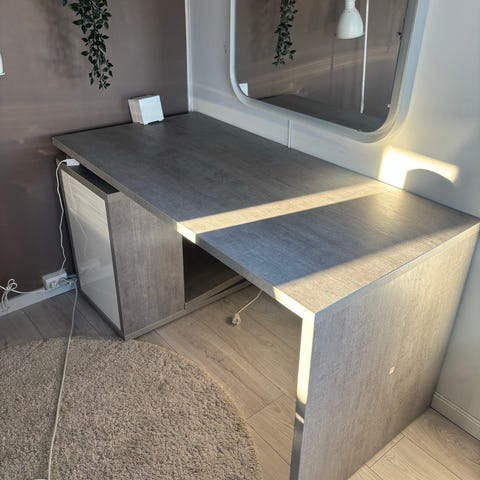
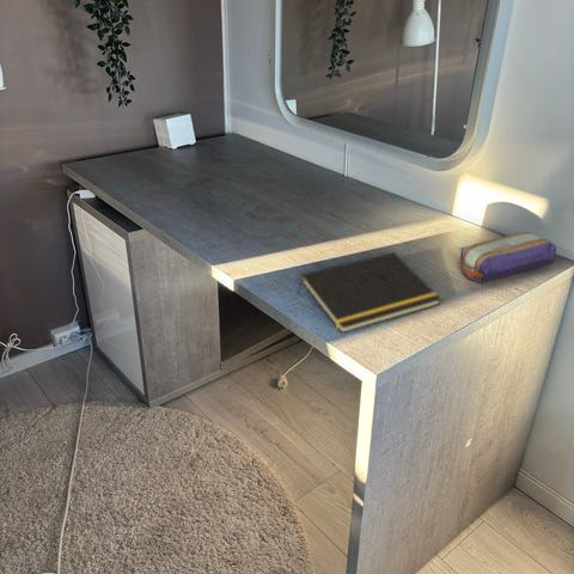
+ pencil case (508, 256)
+ notepad (370, 288)
